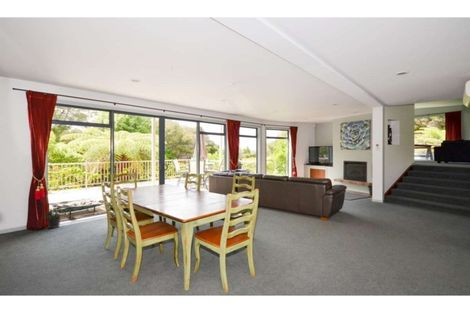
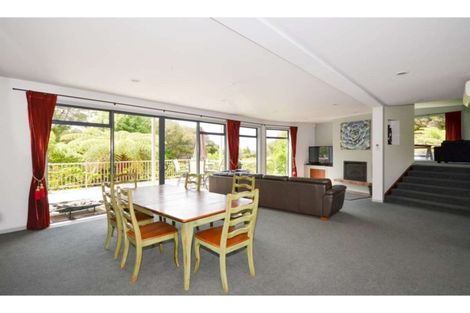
- potted plant (55, 216)
